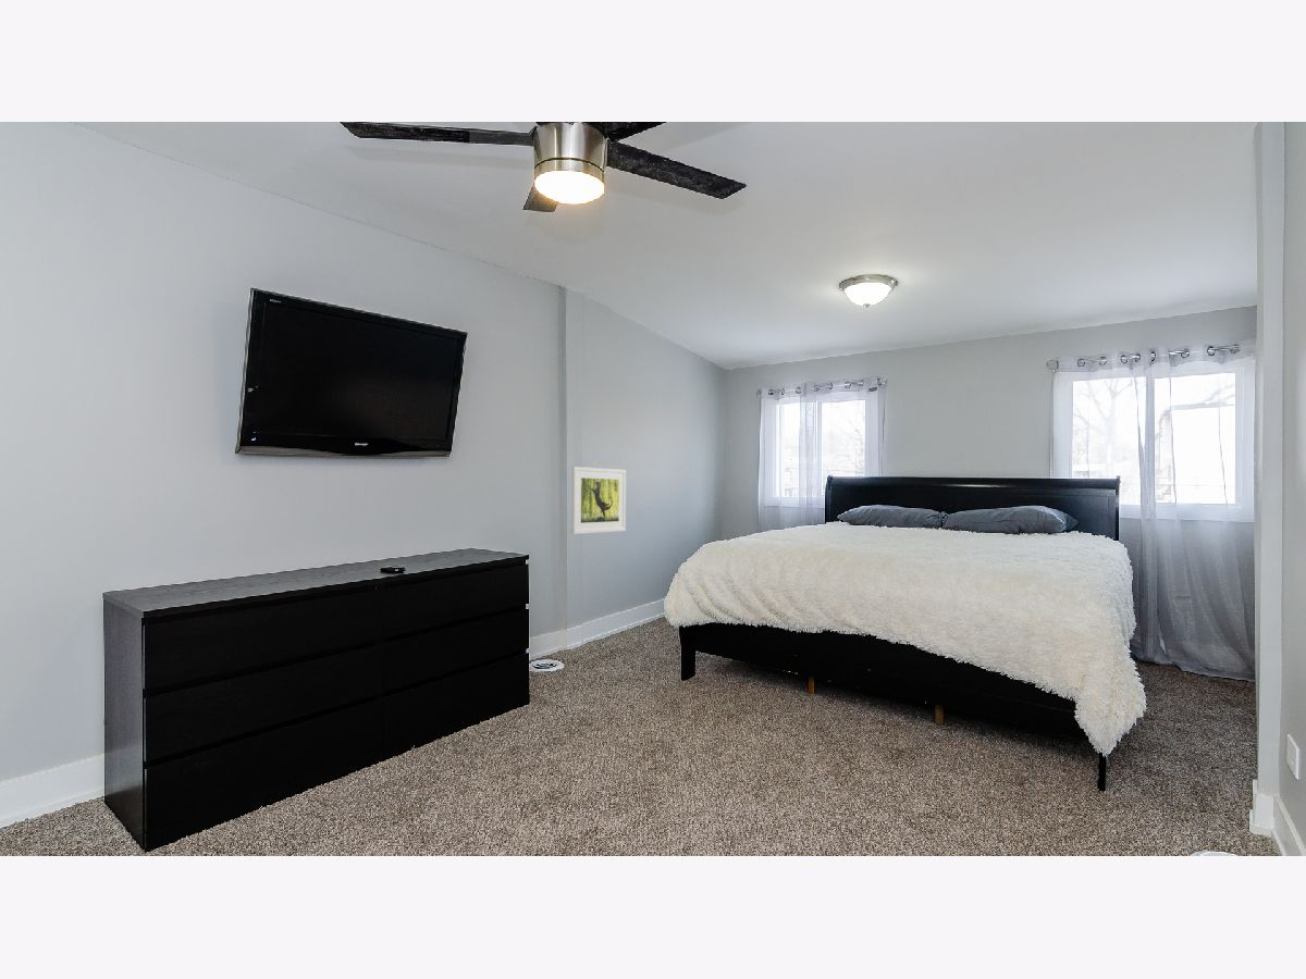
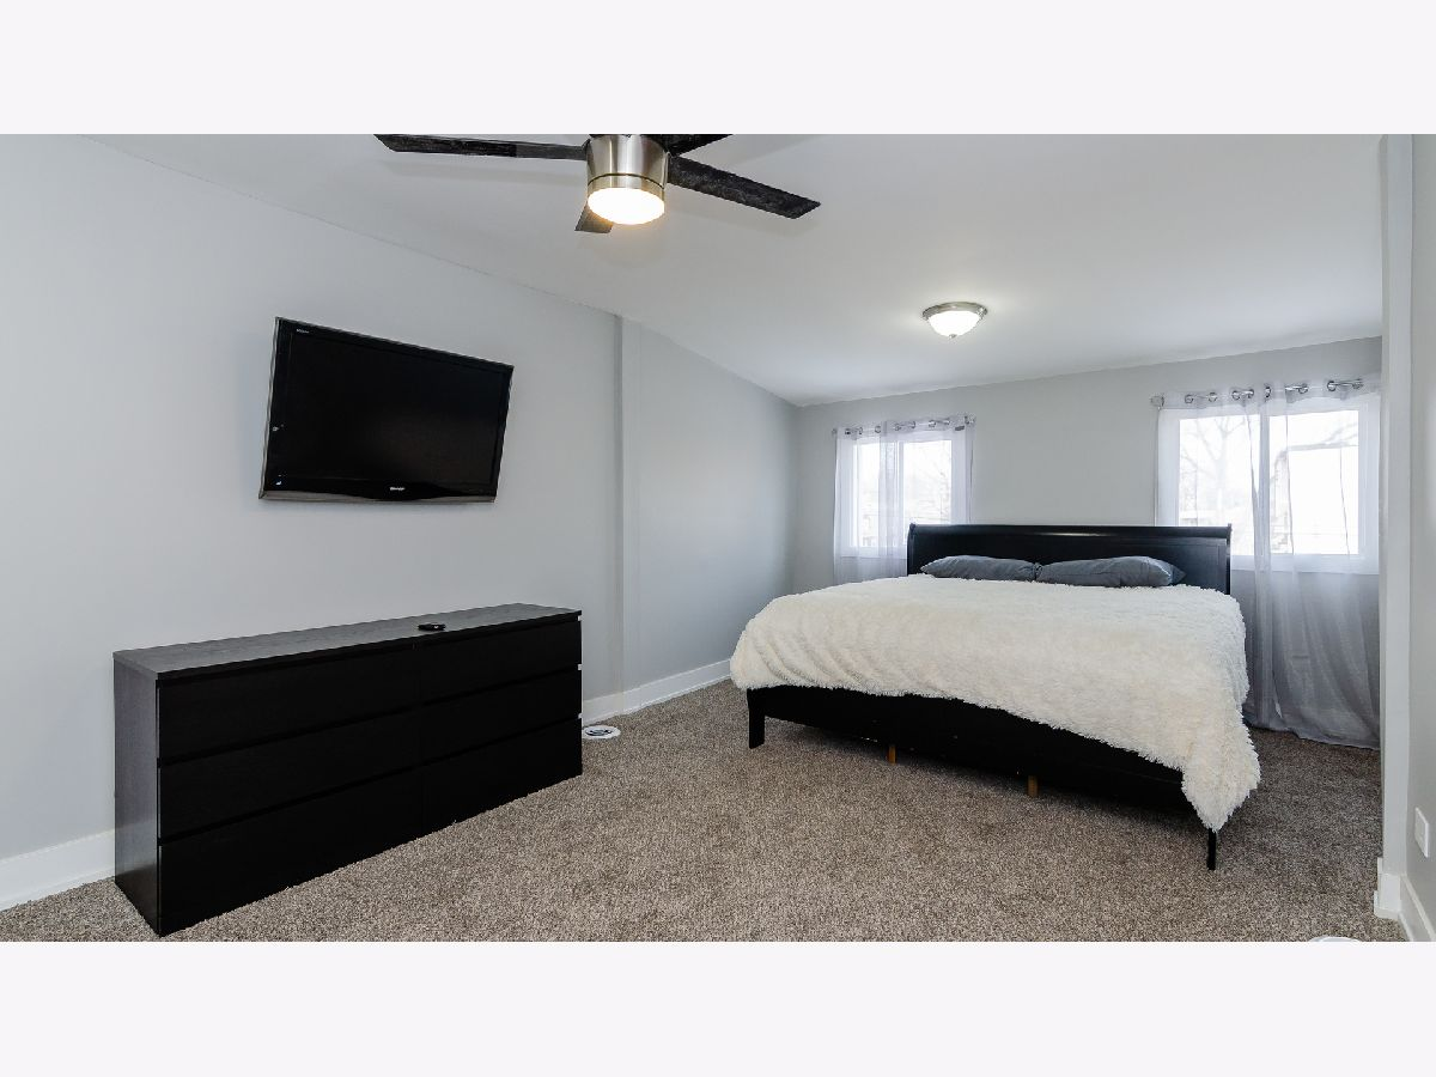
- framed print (600, 500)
